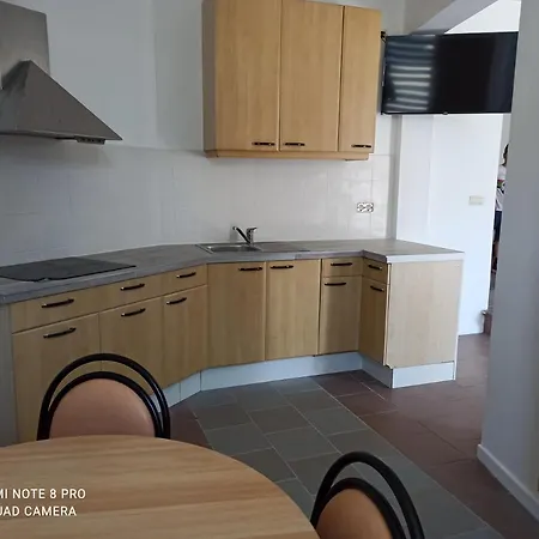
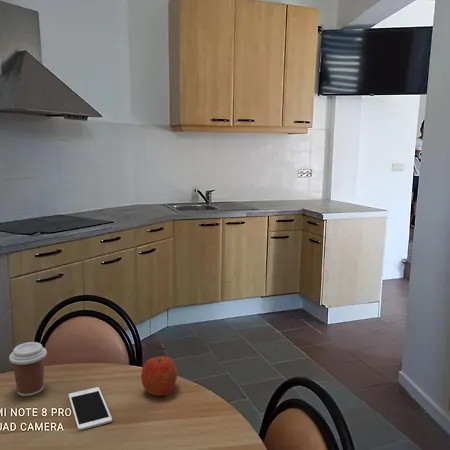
+ coffee cup (29, 368)
+ cell phone (89, 407)
+ apple (159, 373)
